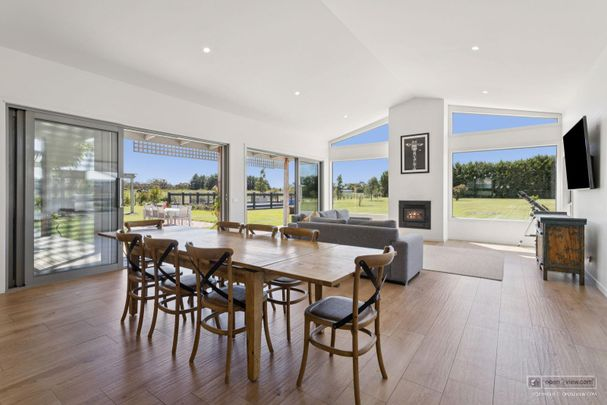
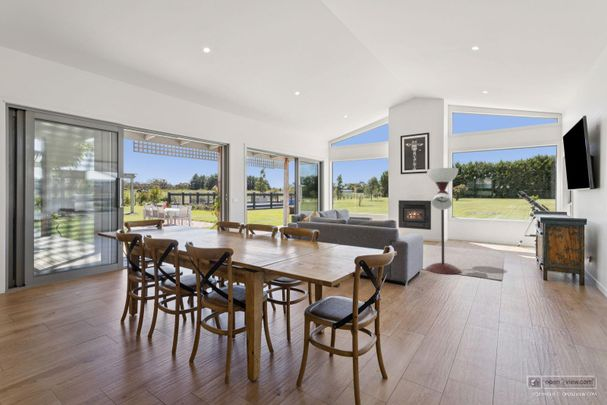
+ floor lamp (443, 220)
